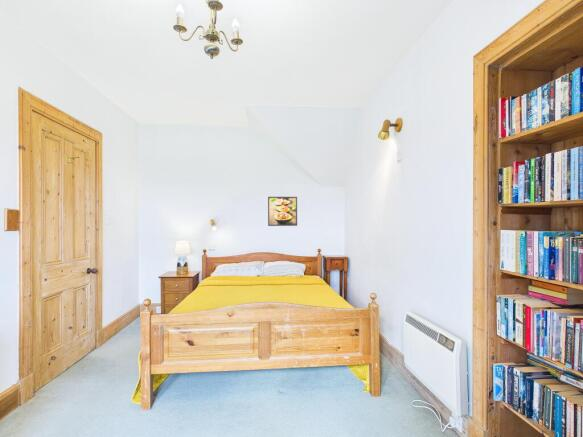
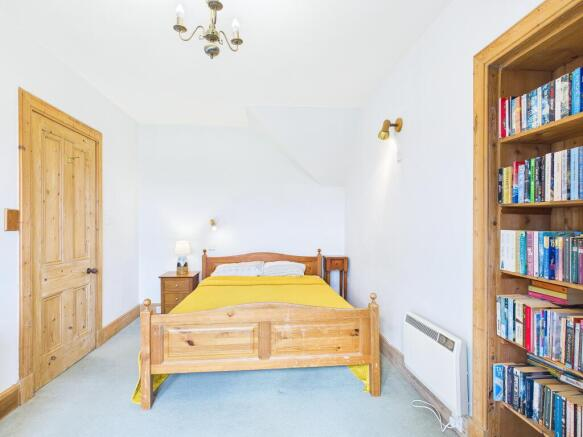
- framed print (282, 211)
